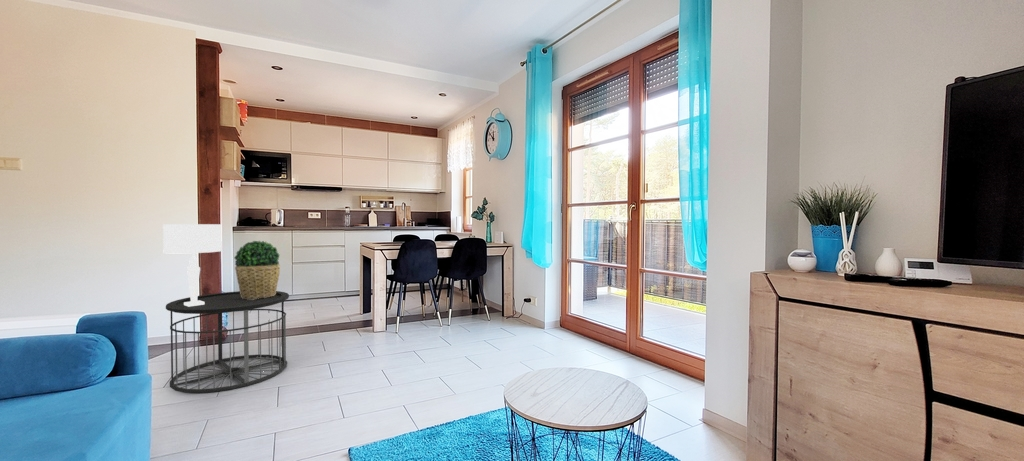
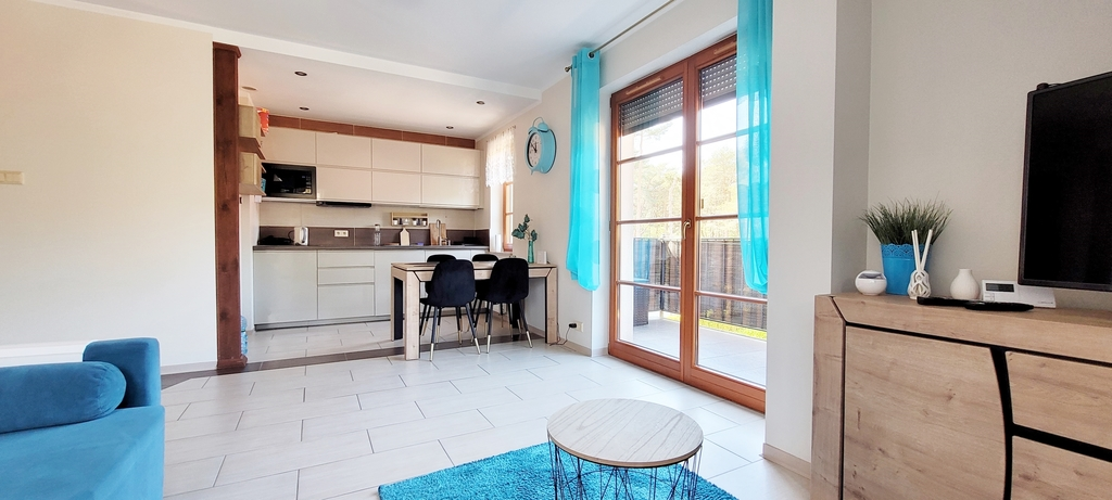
- table lamp (193, 264)
- side table (233, 336)
- potted plant (257, 267)
